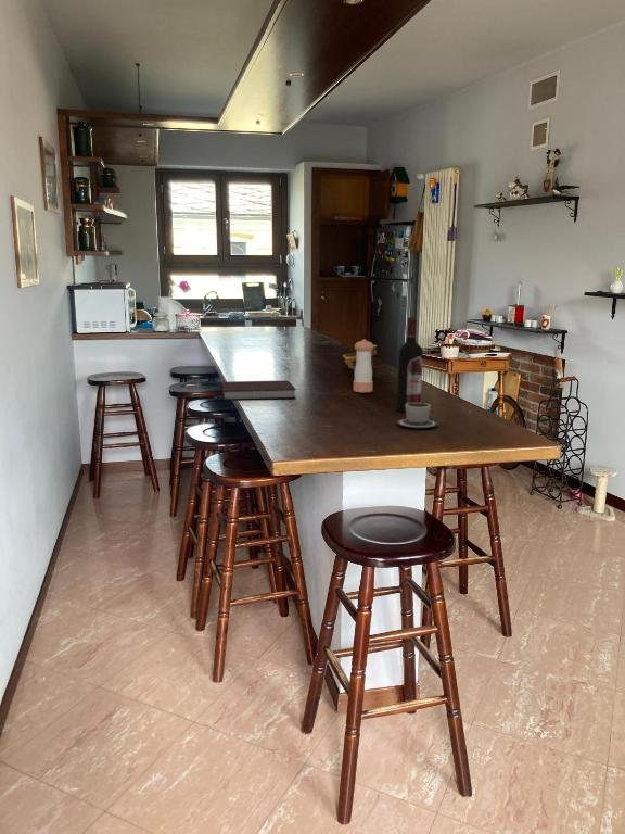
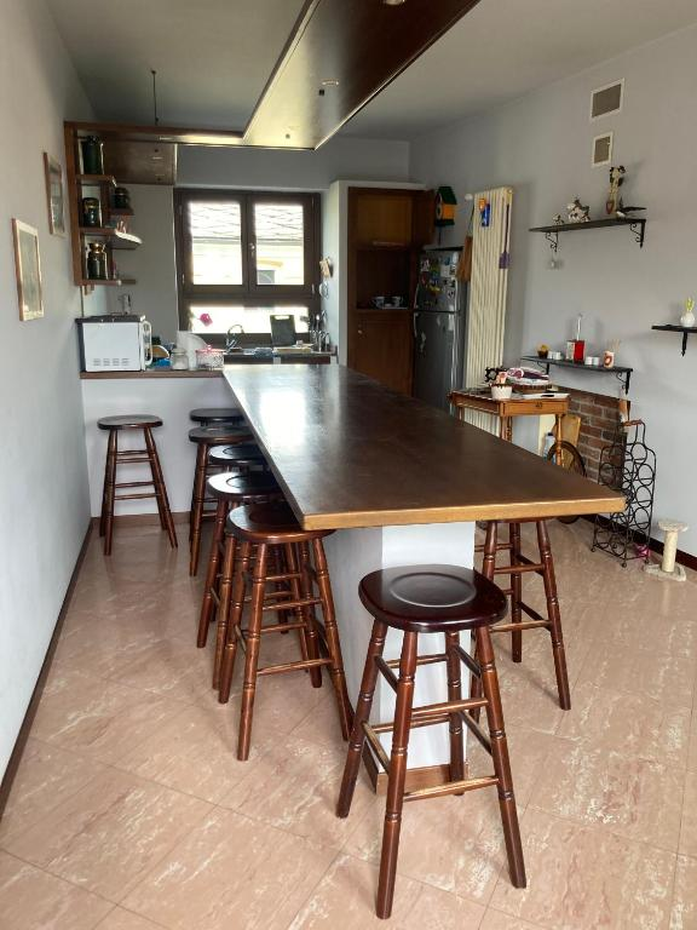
- notebook (257, 389)
- pepper shaker (363, 365)
- decorative bowl (355, 358)
- cup (417, 415)
- wine bottle (410, 364)
